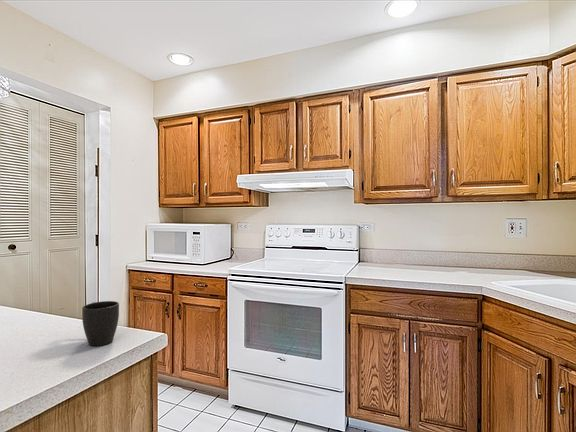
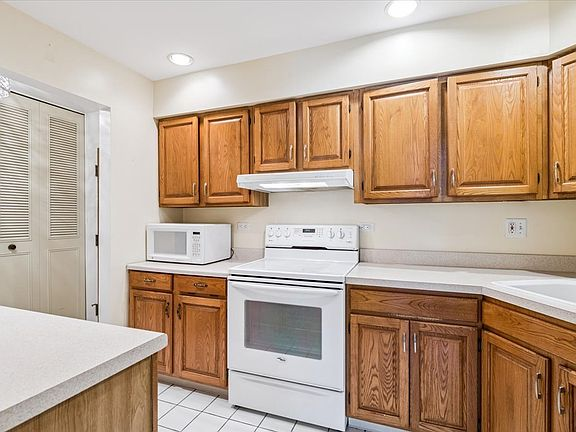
- mug (99, 321)
